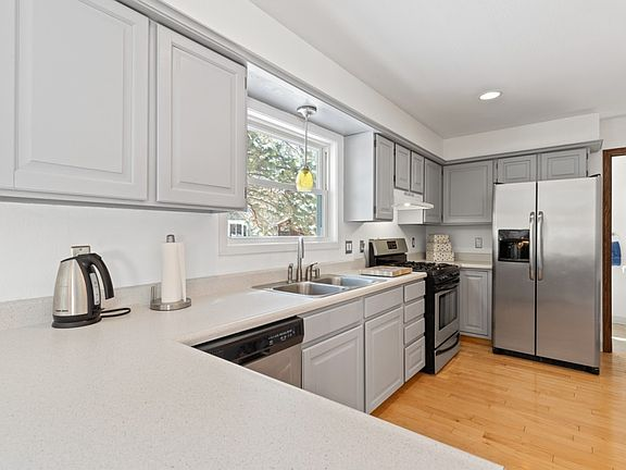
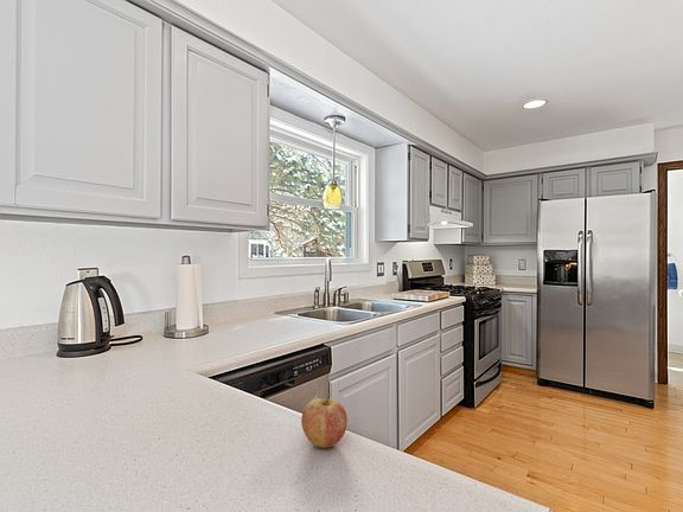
+ fruit (324, 421)
